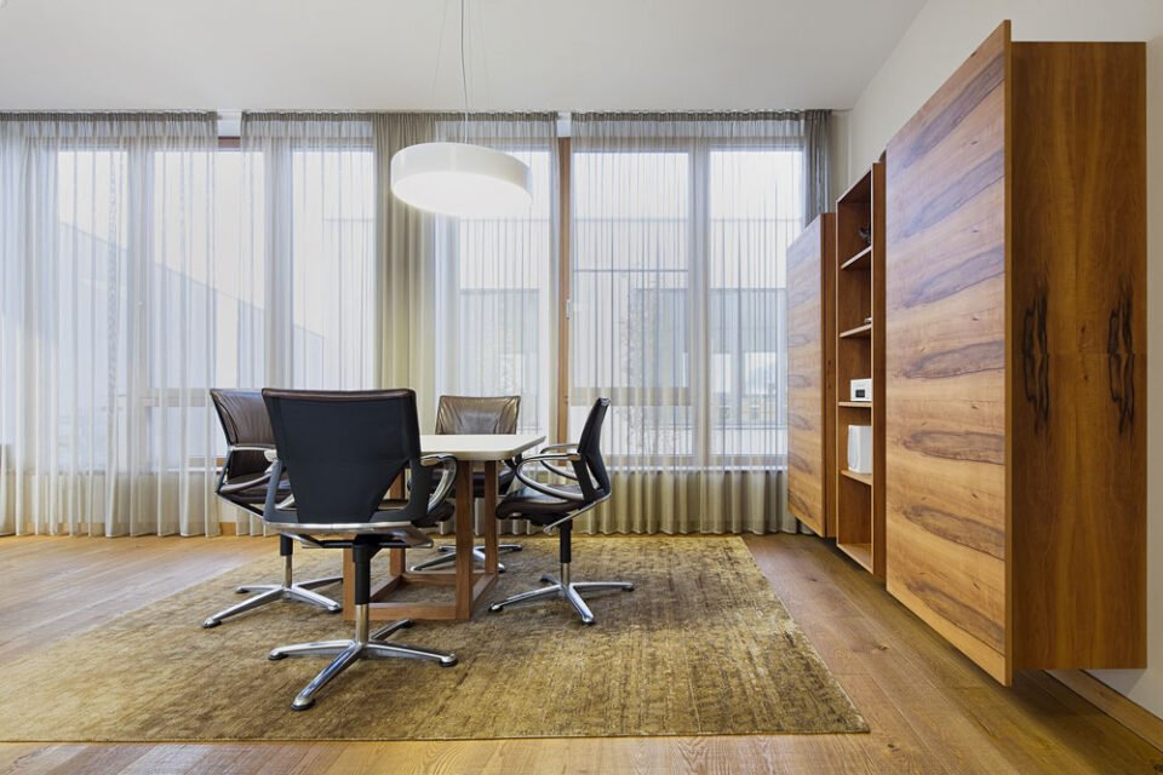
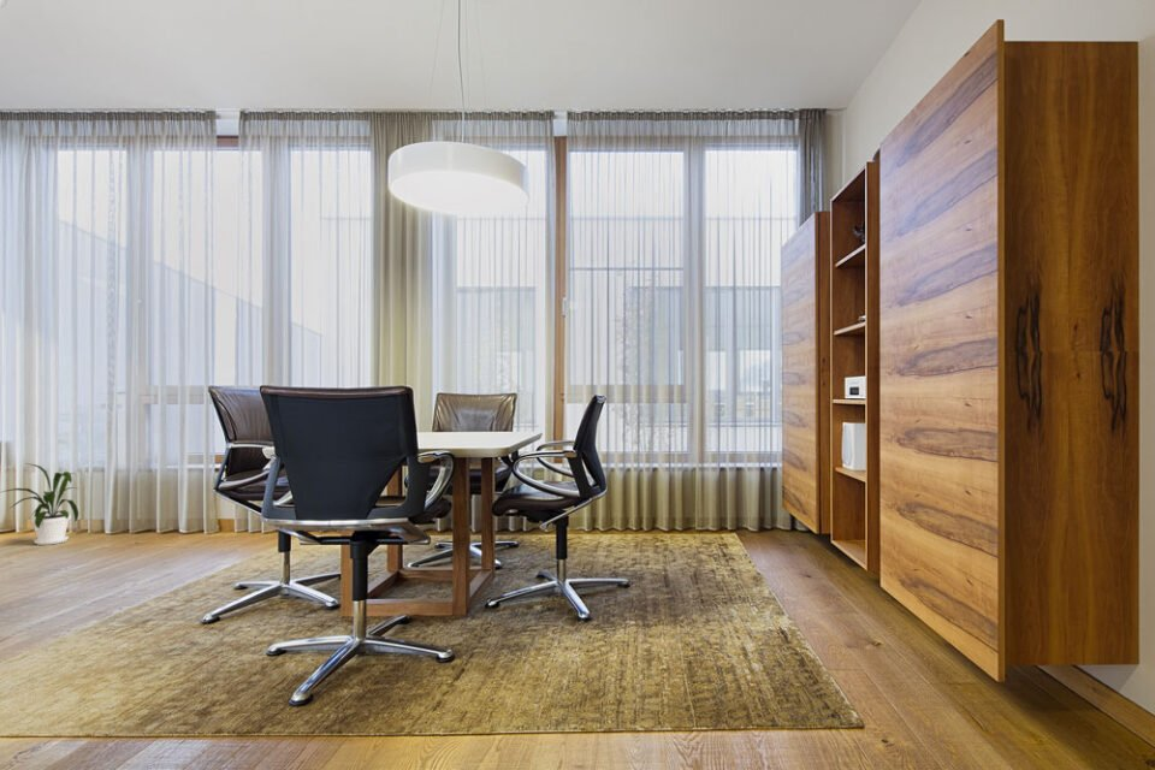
+ house plant (49, 503)
